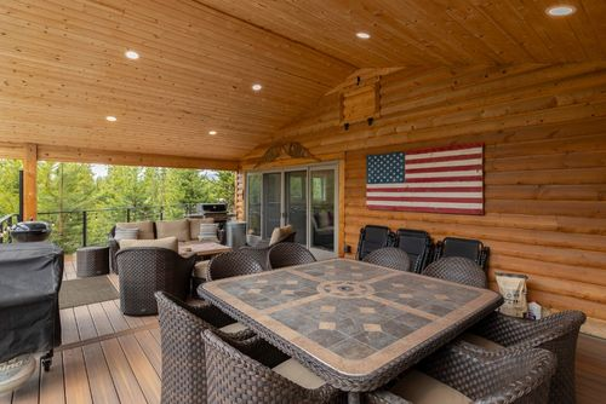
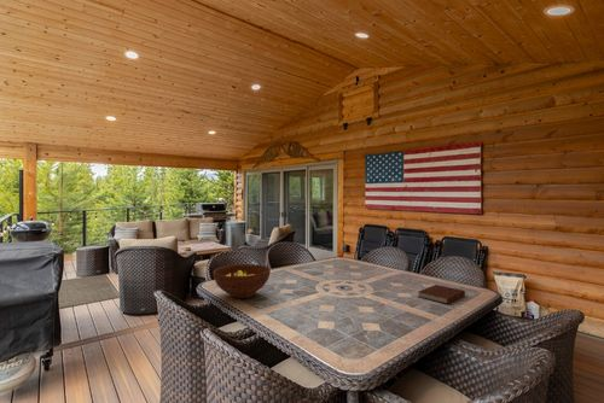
+ notebook (441, 293)
+ fruit bowl (242, 282)
